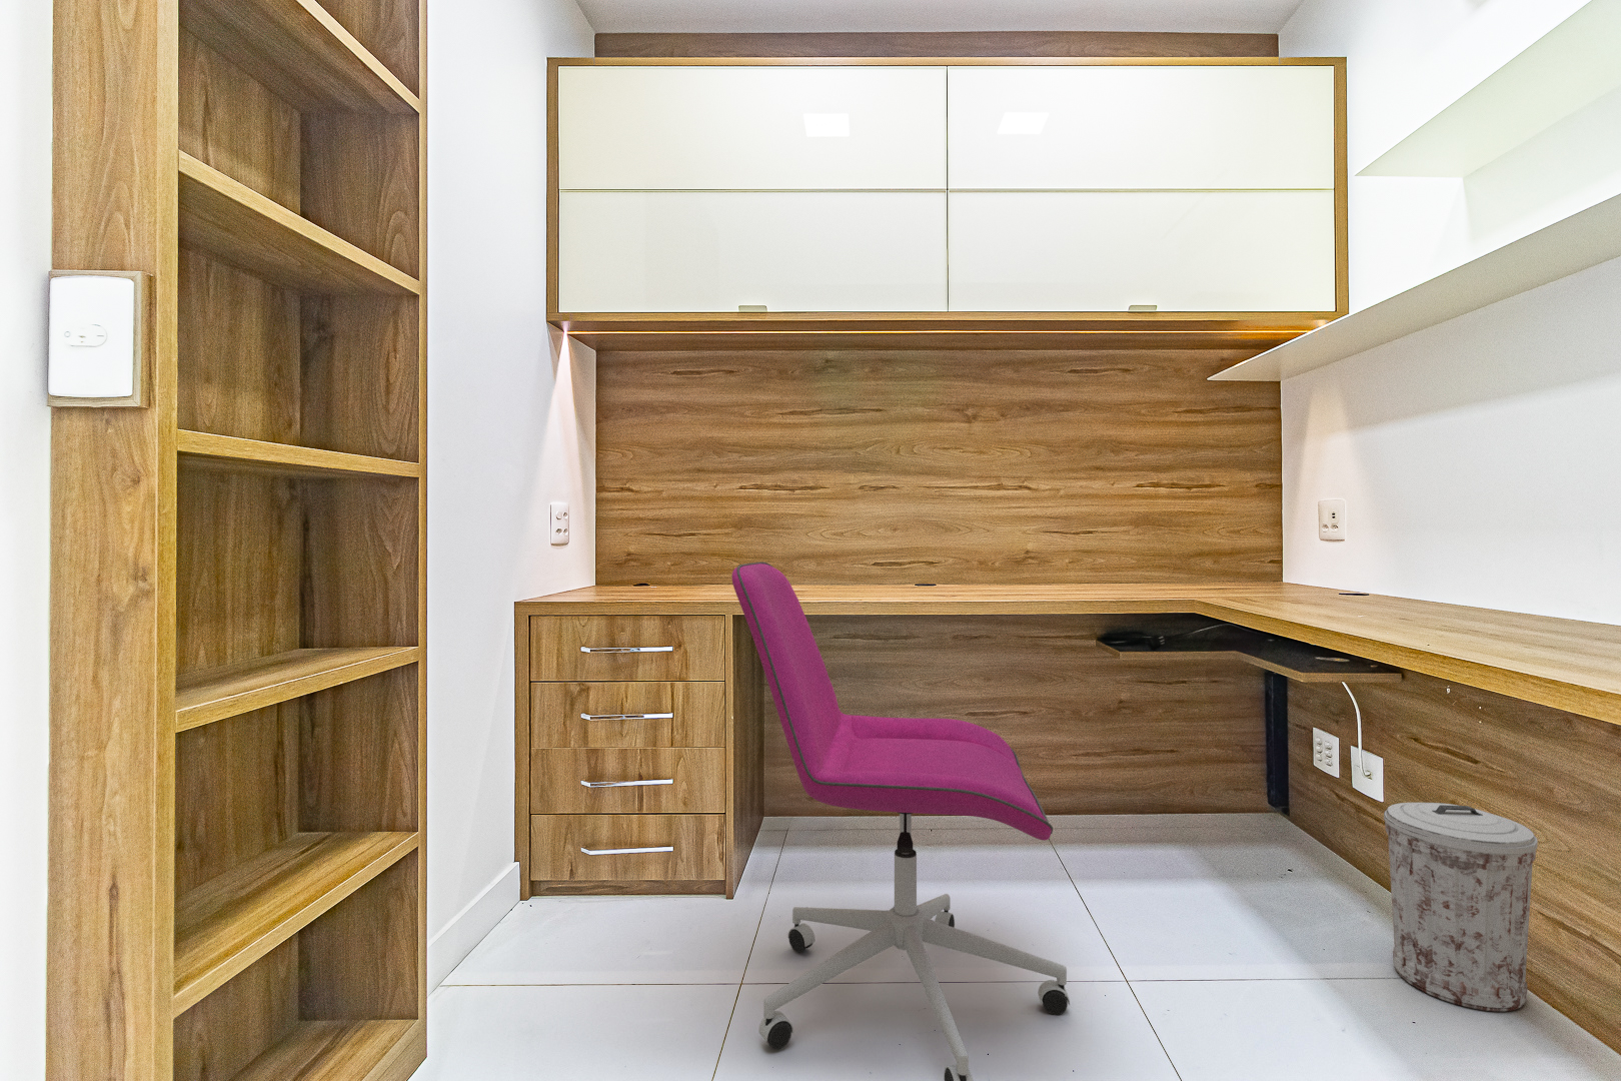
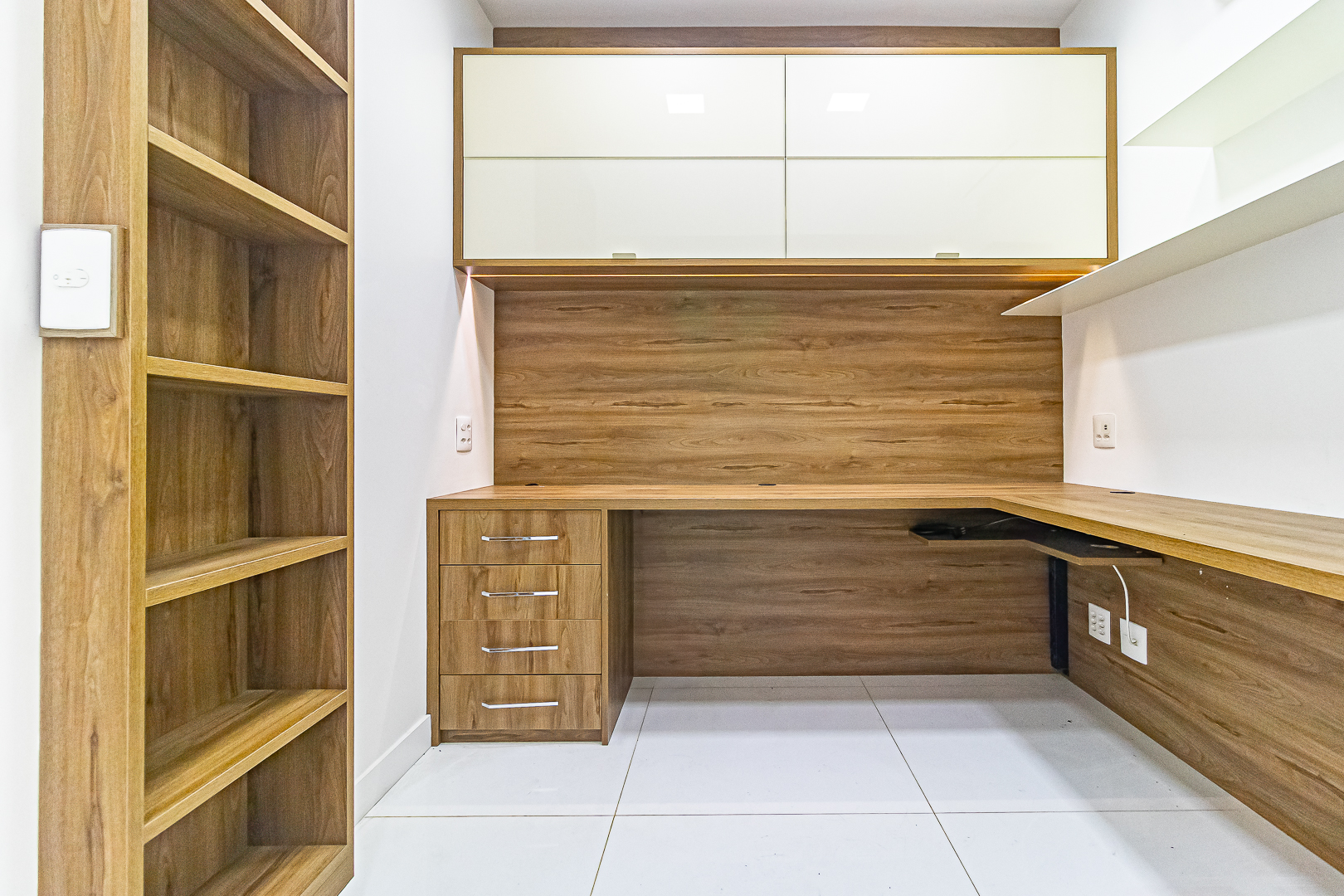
- office chair (901, 781)
- trash can (1457, 894)
